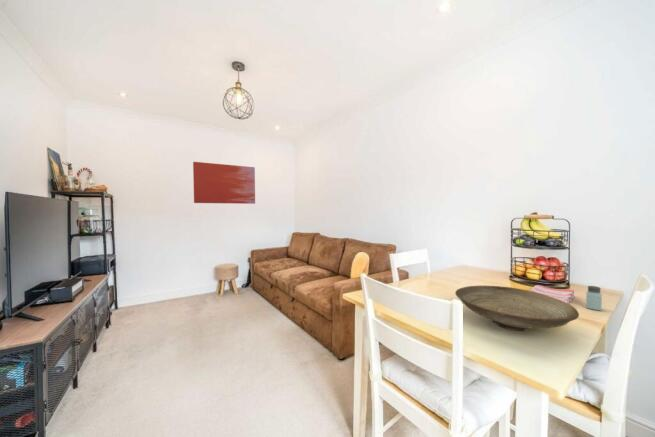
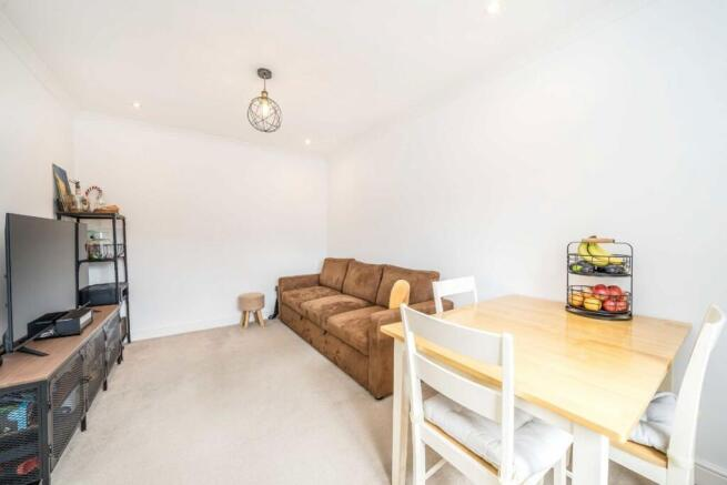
- dish towel (549, 293)
- decorative bowl (509, 310)
- saltshaker (593, 297)
- wall art (226, 184)
